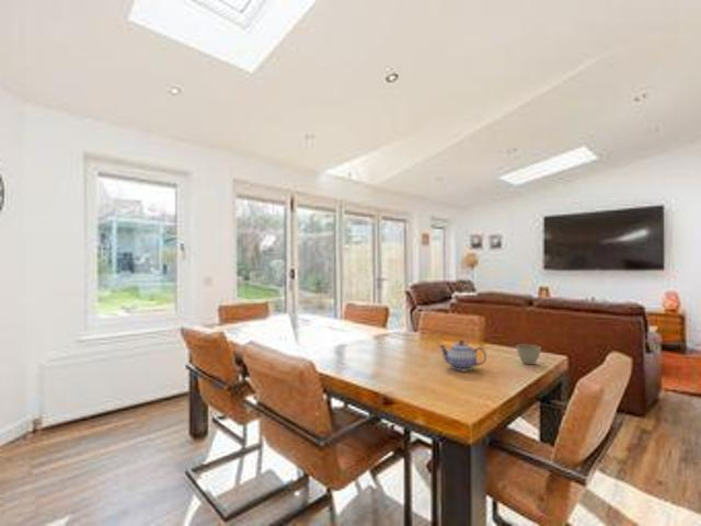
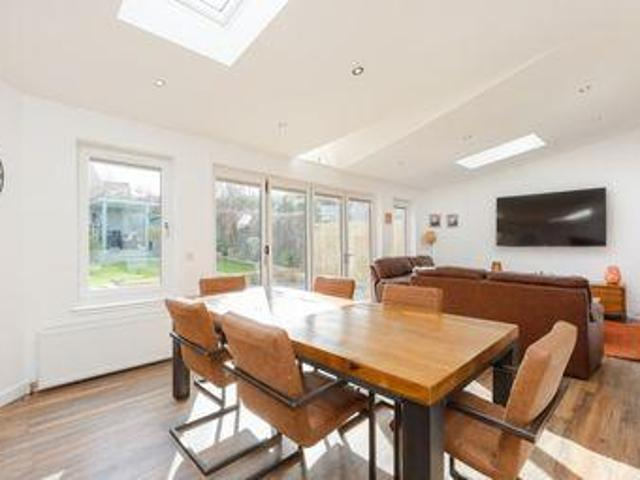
- flower pot (528, 354)
- teapot (461, 354)
